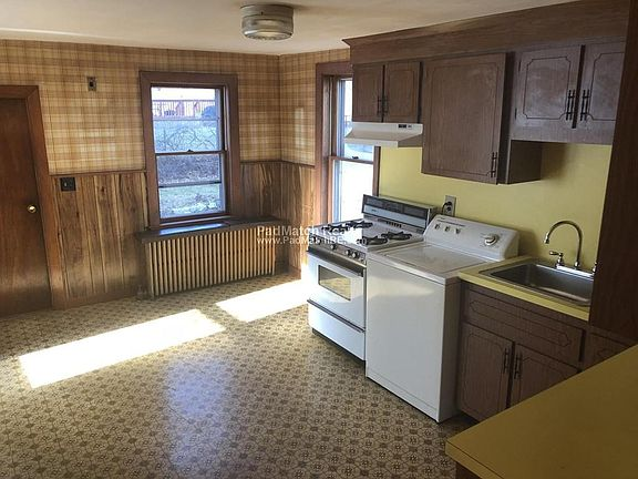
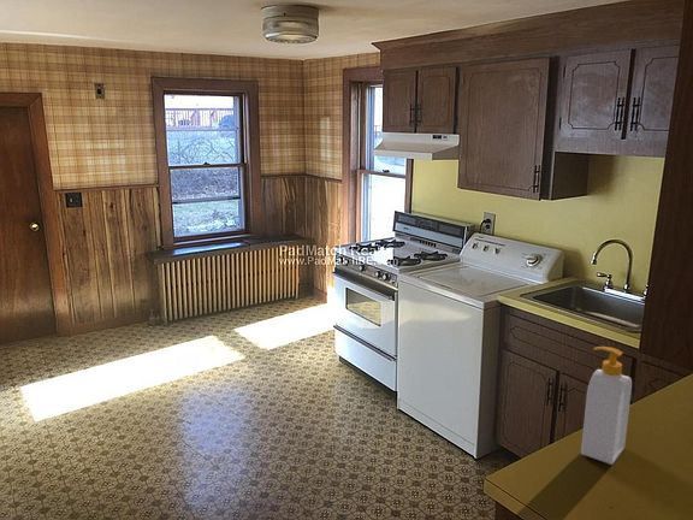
+ soap bottle (606, 401)
